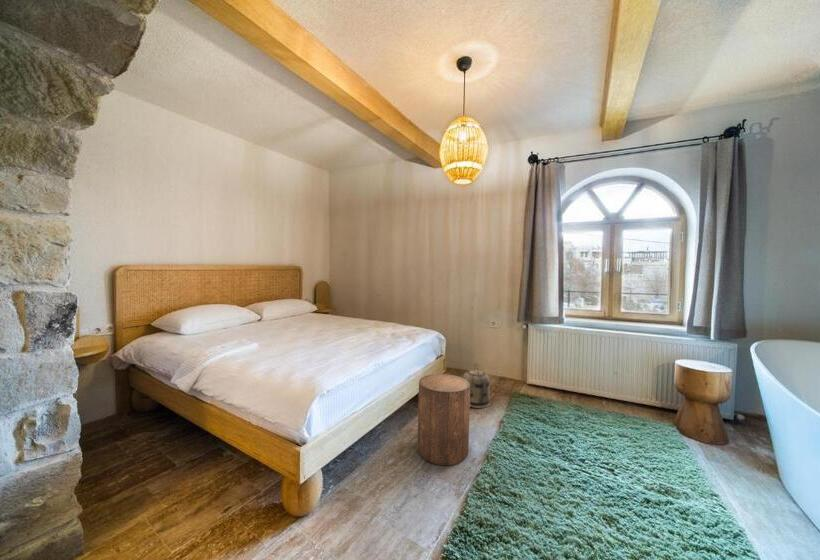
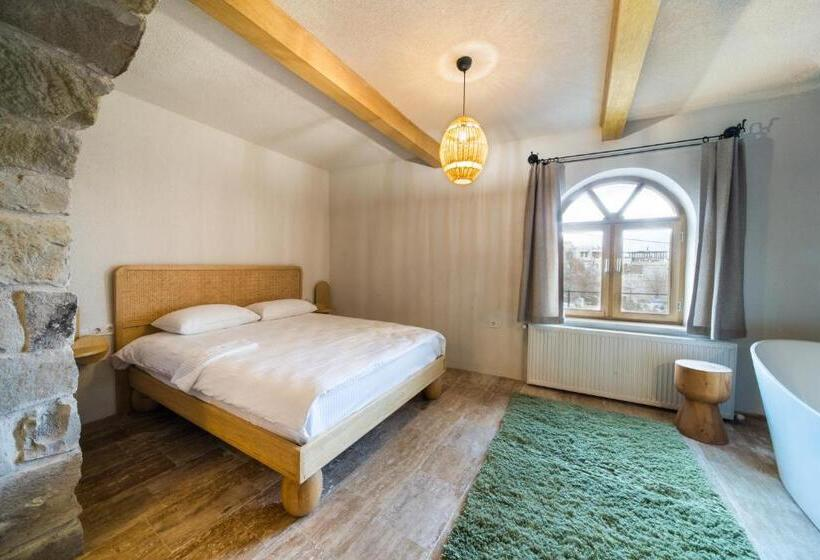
- basket (476, 382)
- stool (443, 415)
